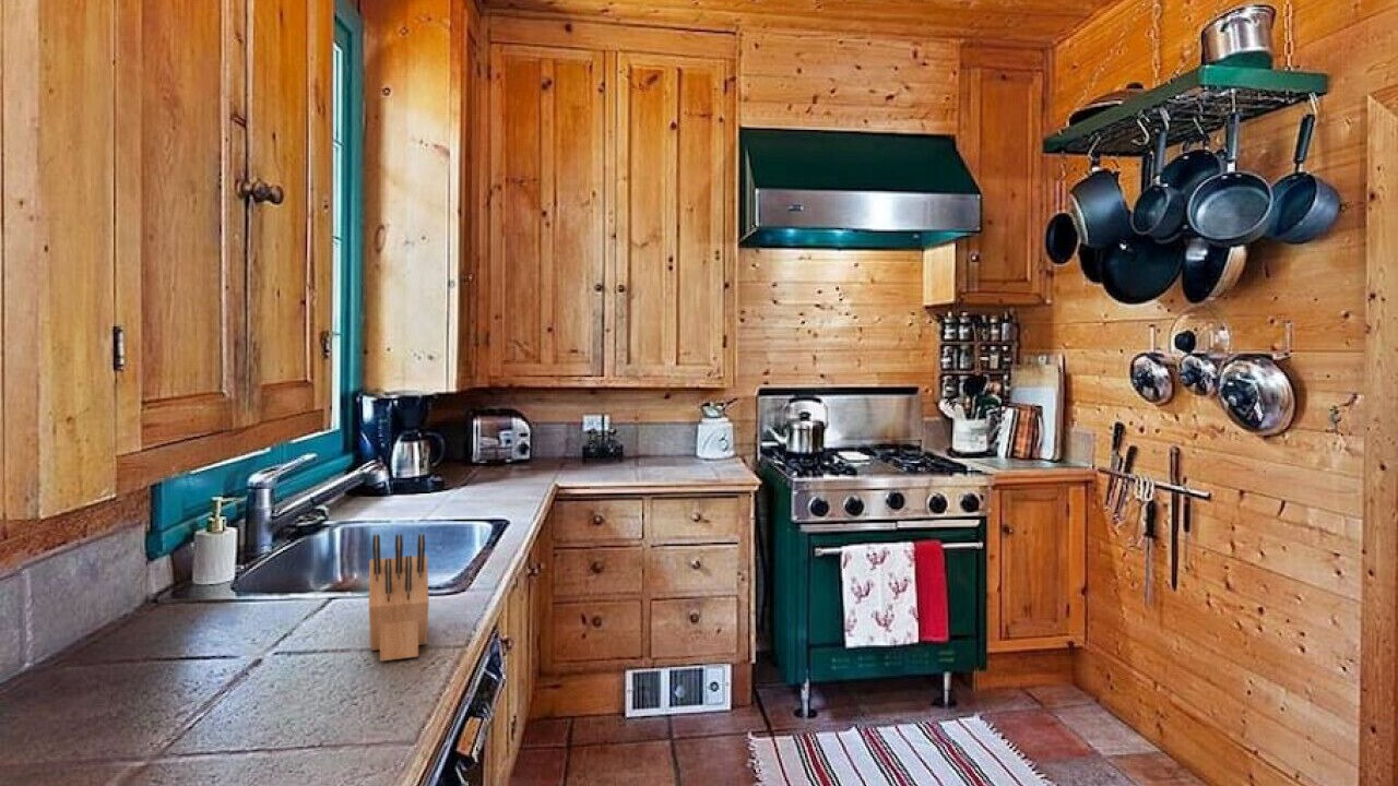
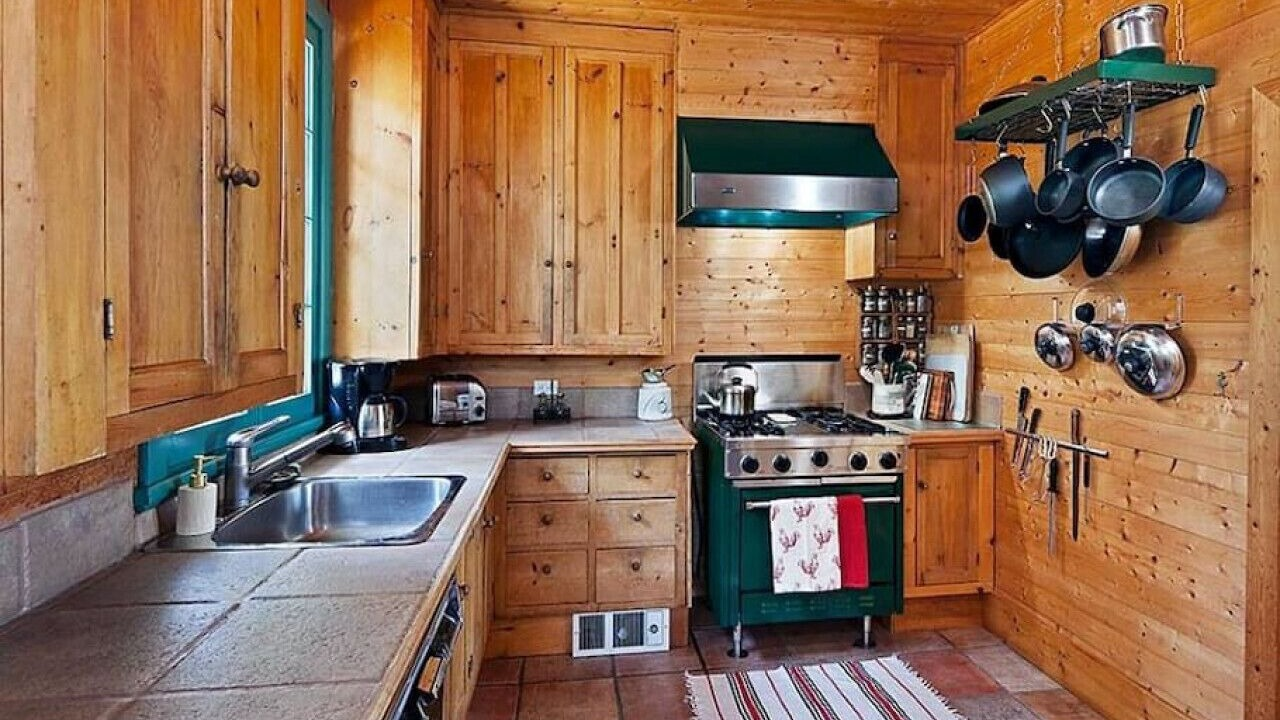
- knife block (399, 585)
